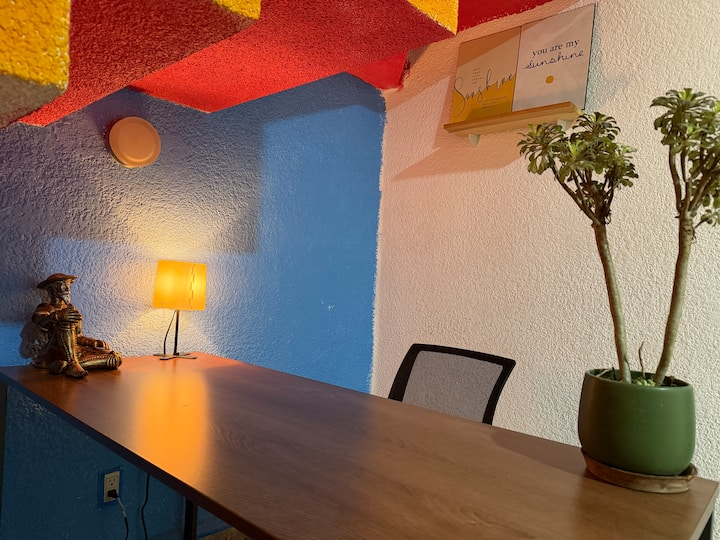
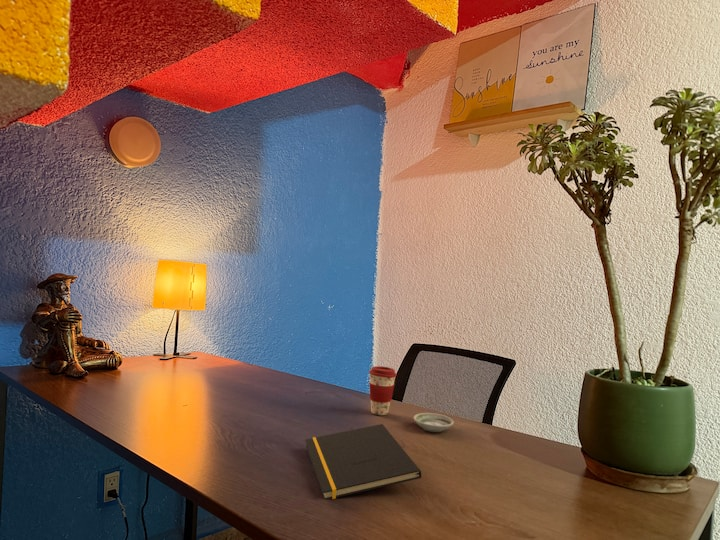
+ notepad (357, 456)
+ saucer (433, 423)
+ coffee cup (381, 390)
